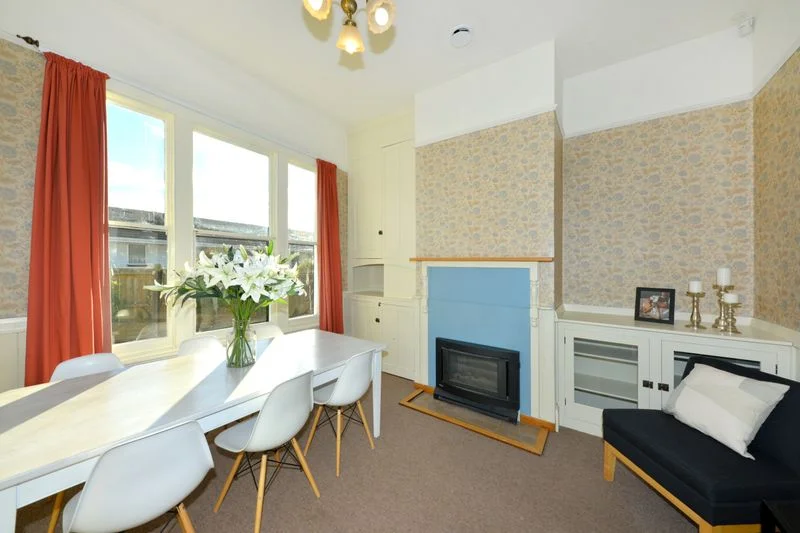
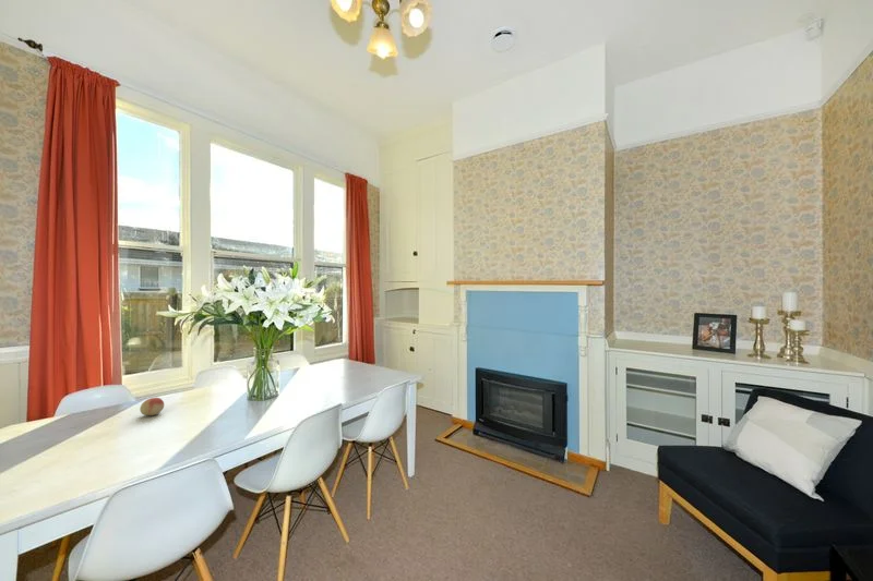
+ fruit (152, 407)
